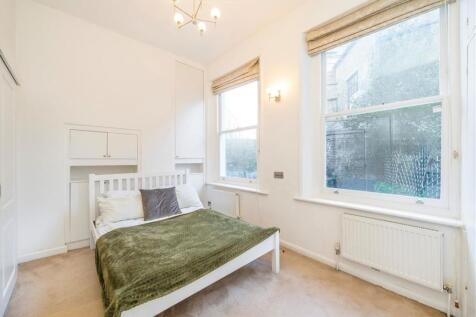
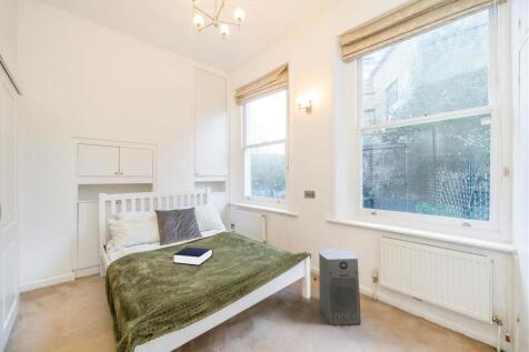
+ fan (337, 282)
+ book (193, 254)
